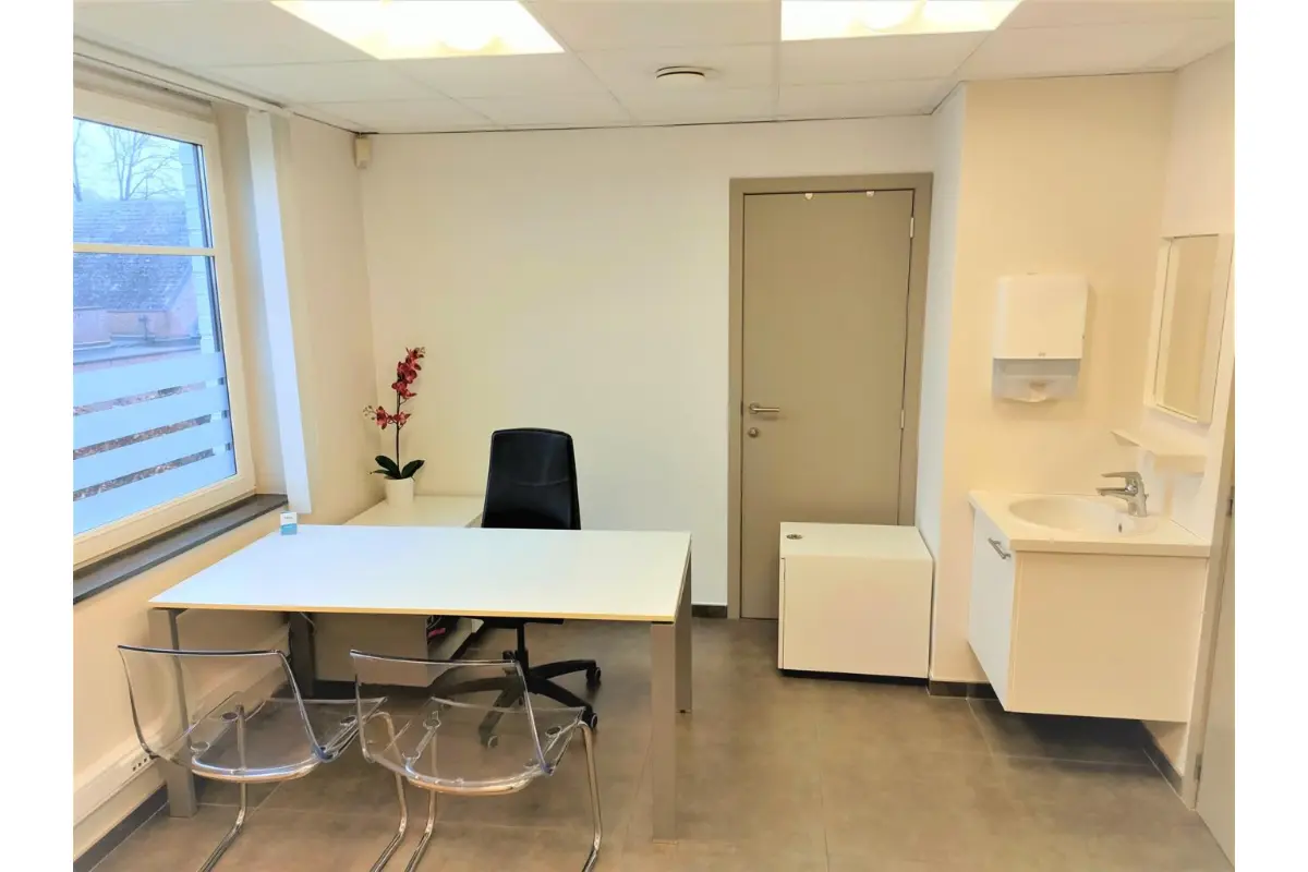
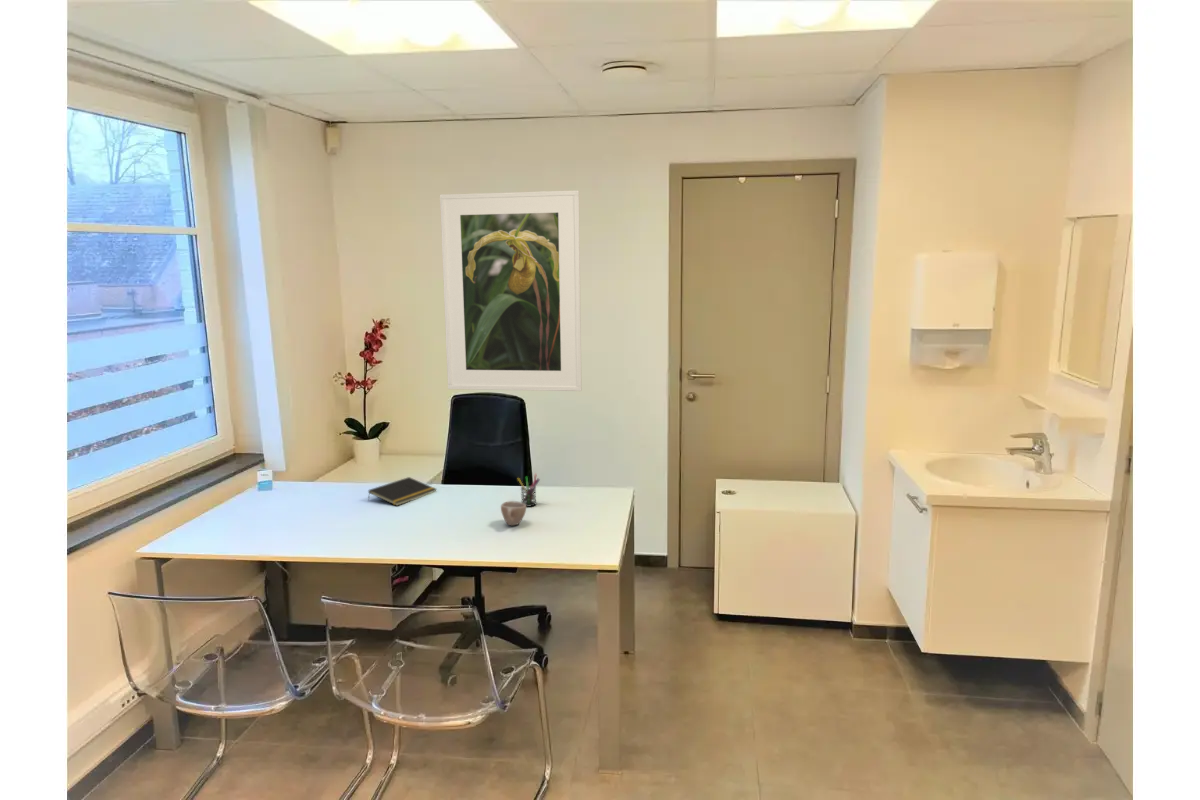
+ notepad (403, 490)
+ cup (513, 515)
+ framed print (511, 293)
+ pen holder (529, 489)
